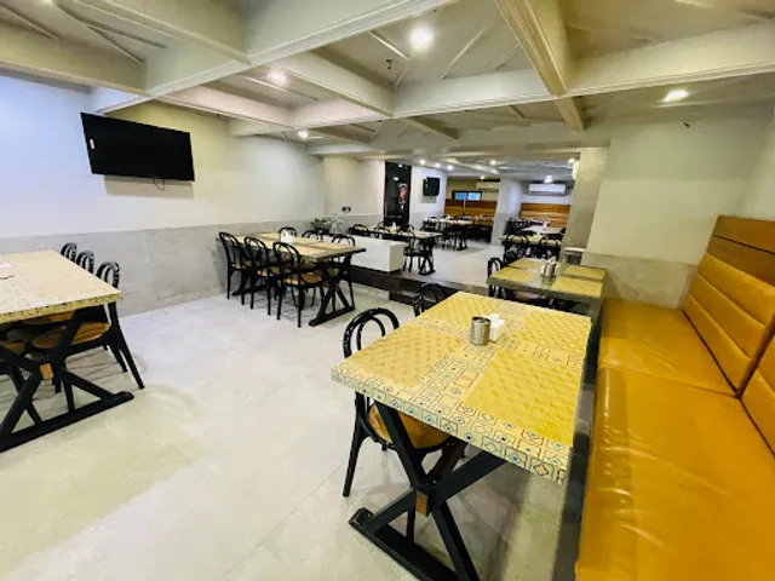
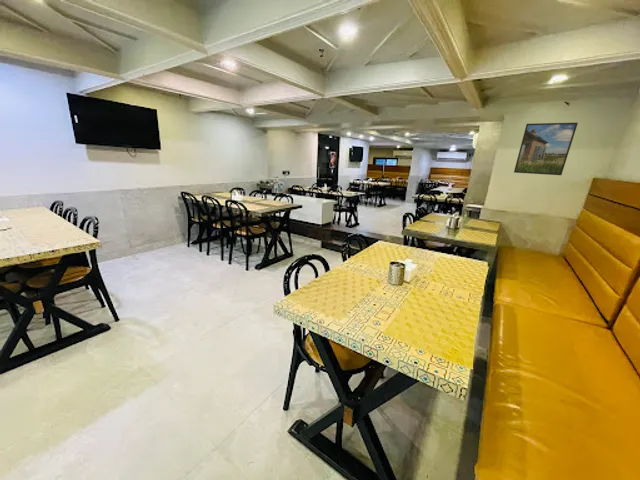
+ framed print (543, 149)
